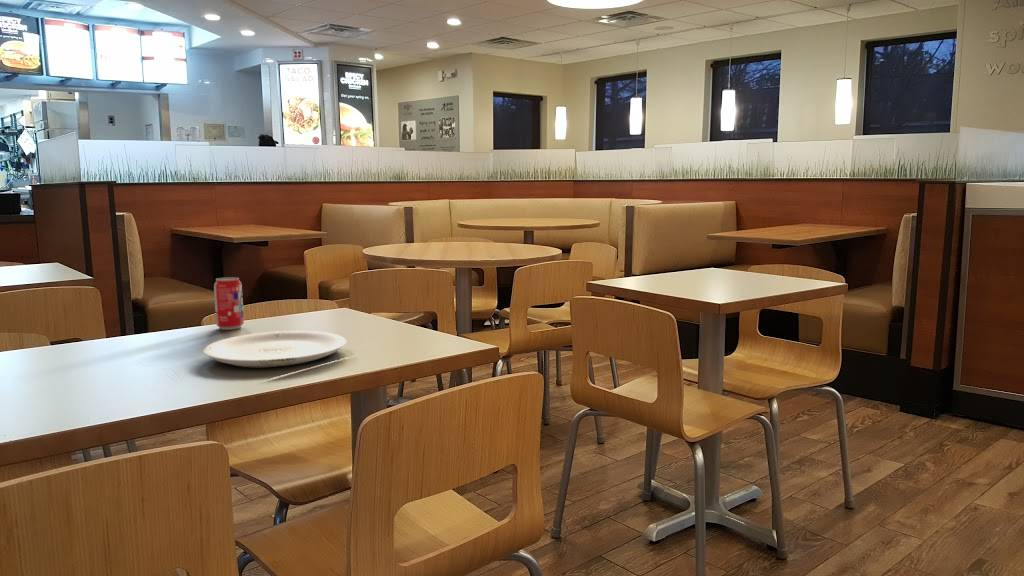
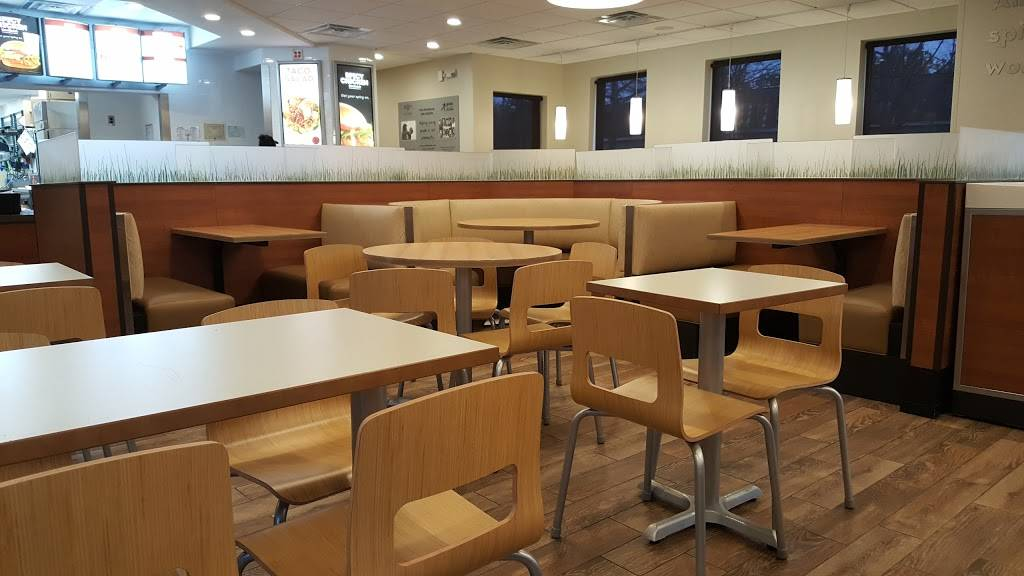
- plate (277, 349)
- beverage can (228, 303)
